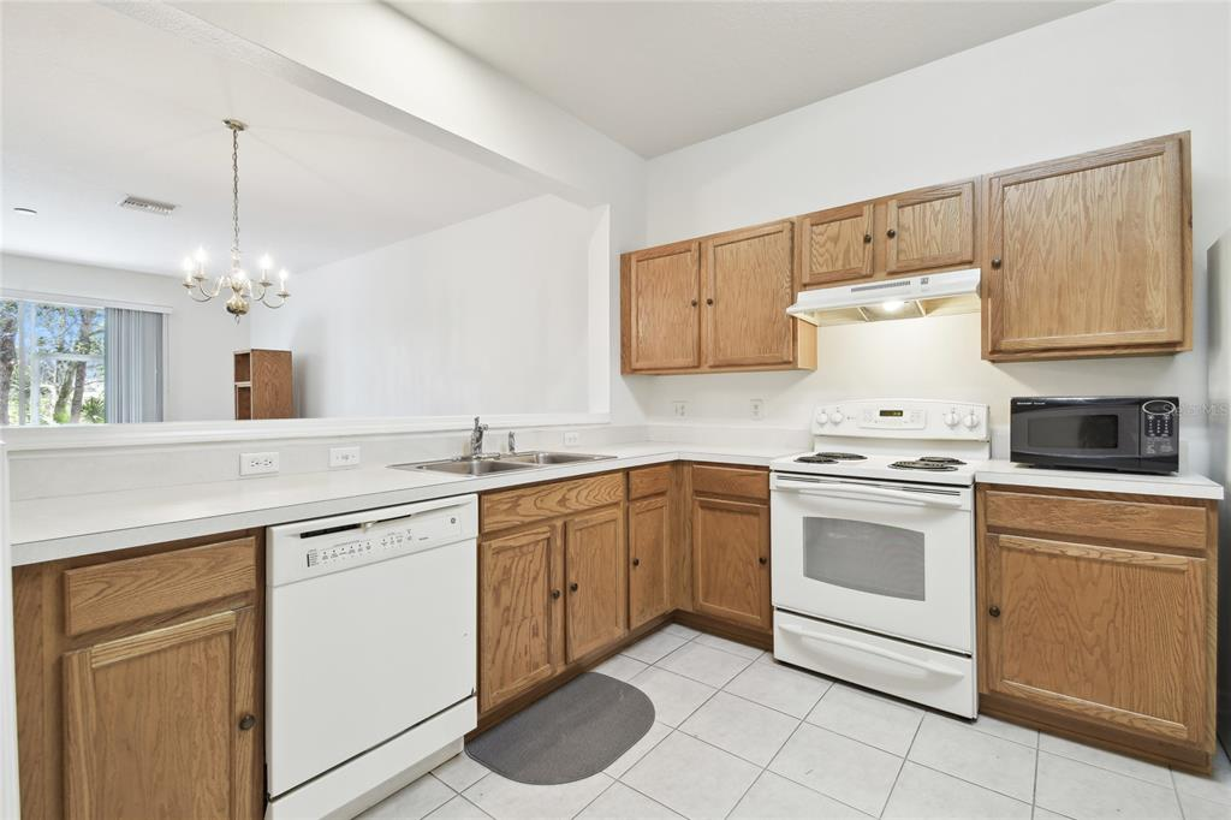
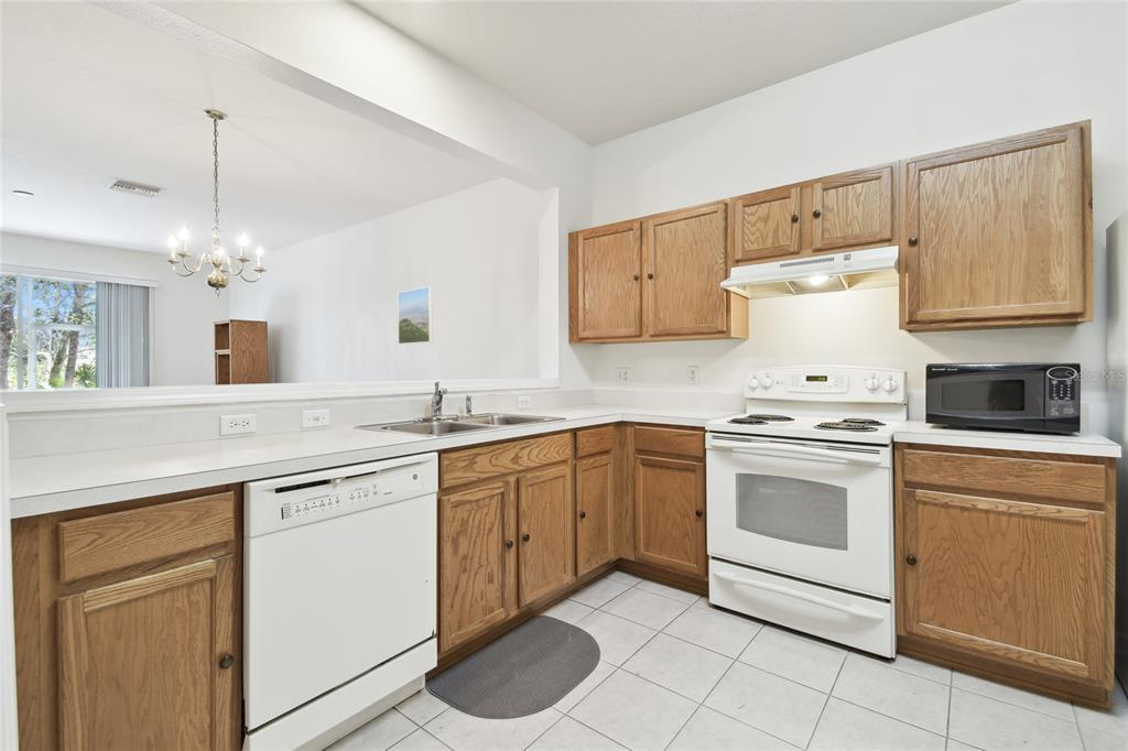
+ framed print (414, 316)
